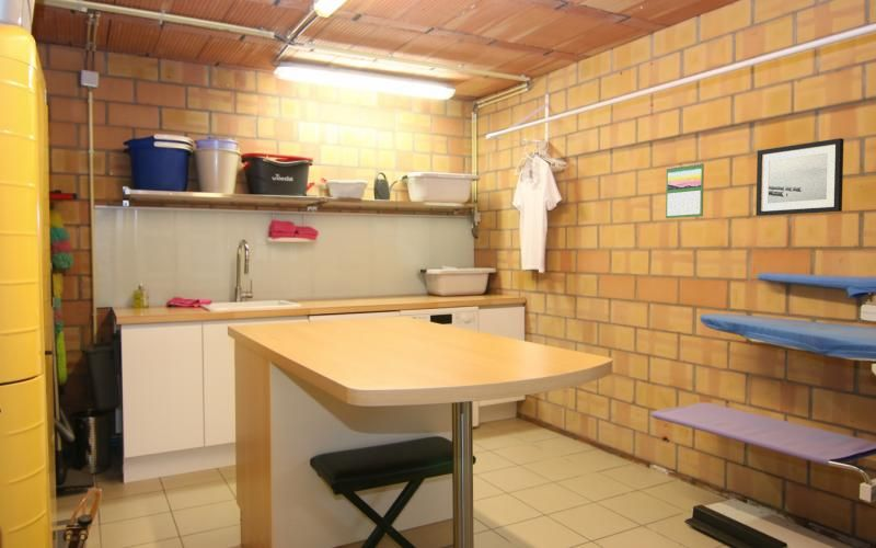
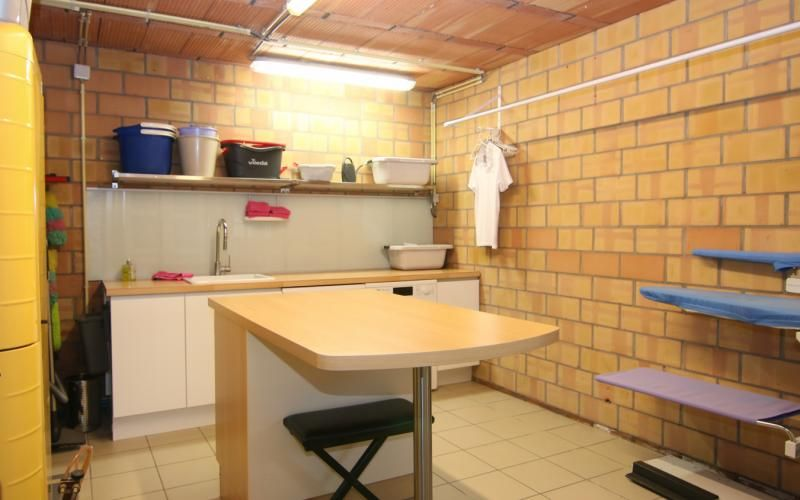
- wall art (797, 179)
- calendar (683, 191)
